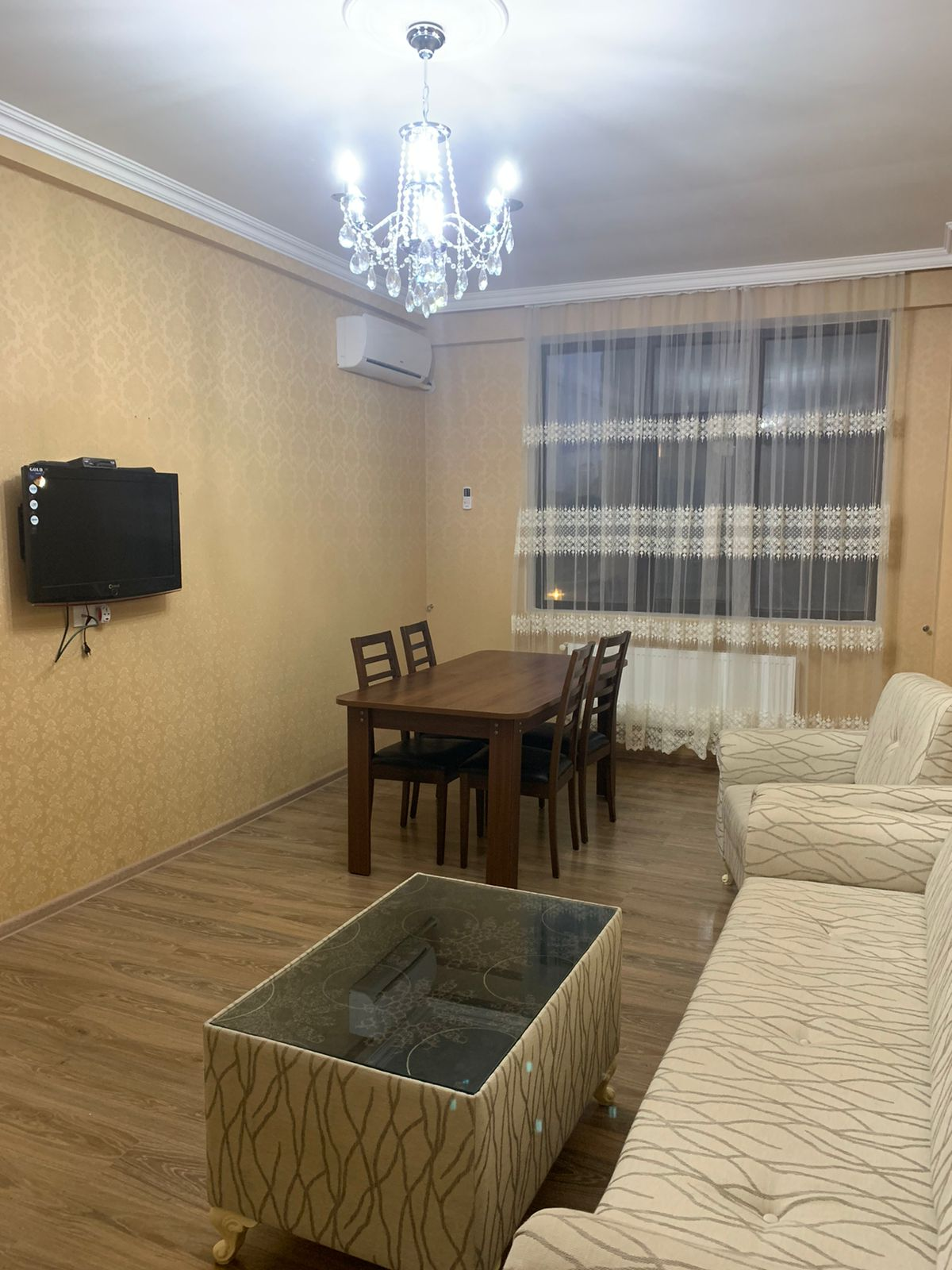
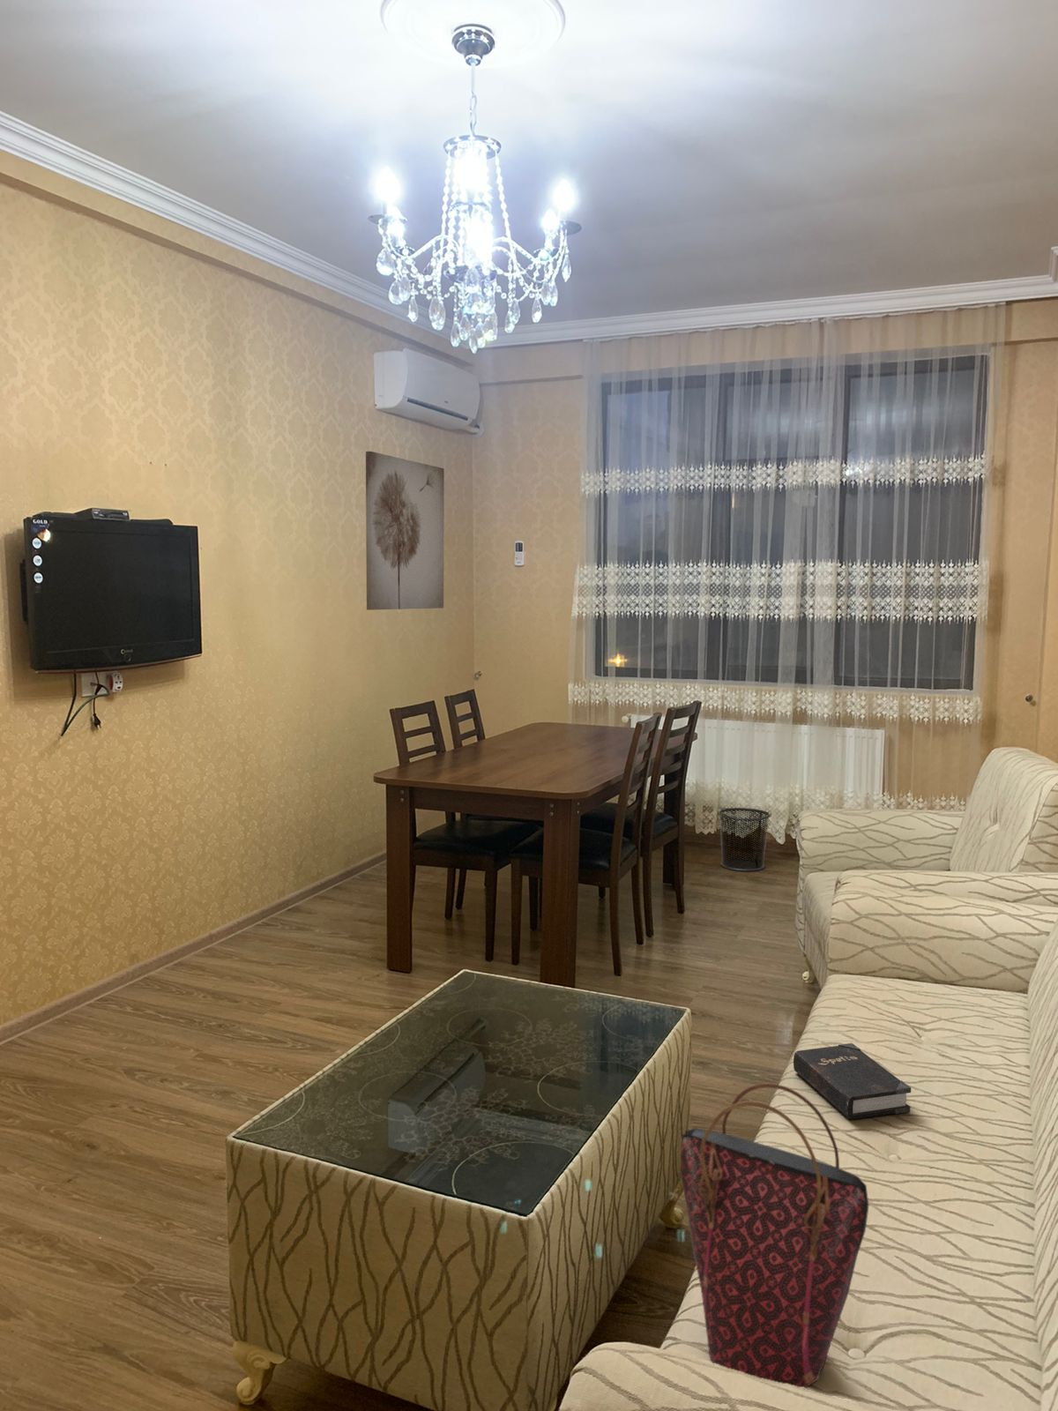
+ handbag (768, 1224)
+ wall art (408, 534)
+ waste bin (743, 839)
+ hardback book (849, 1080)
